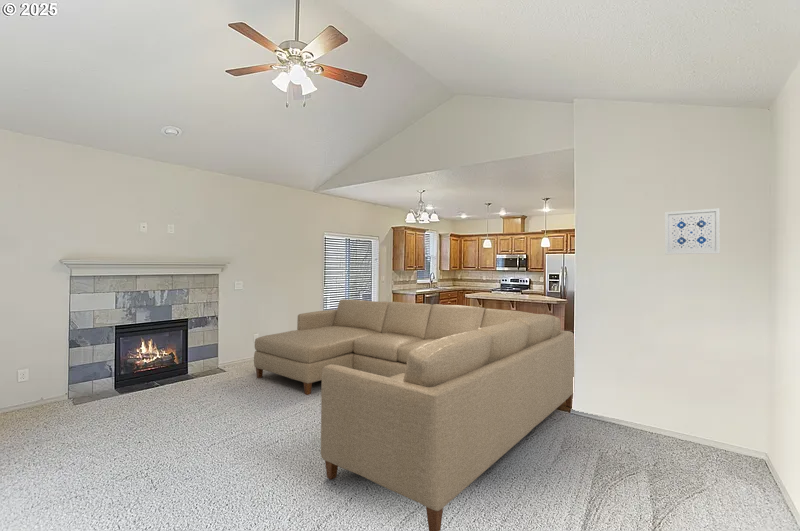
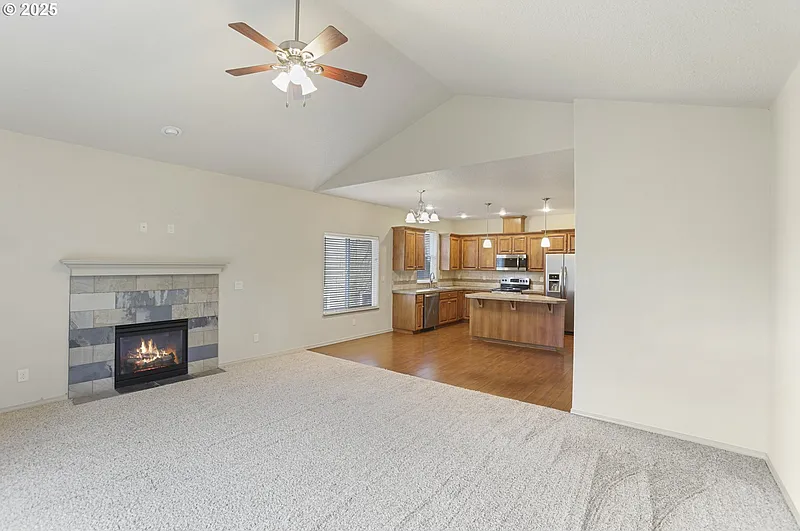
- wall art (691, 232)
- sofa (367, 355)
